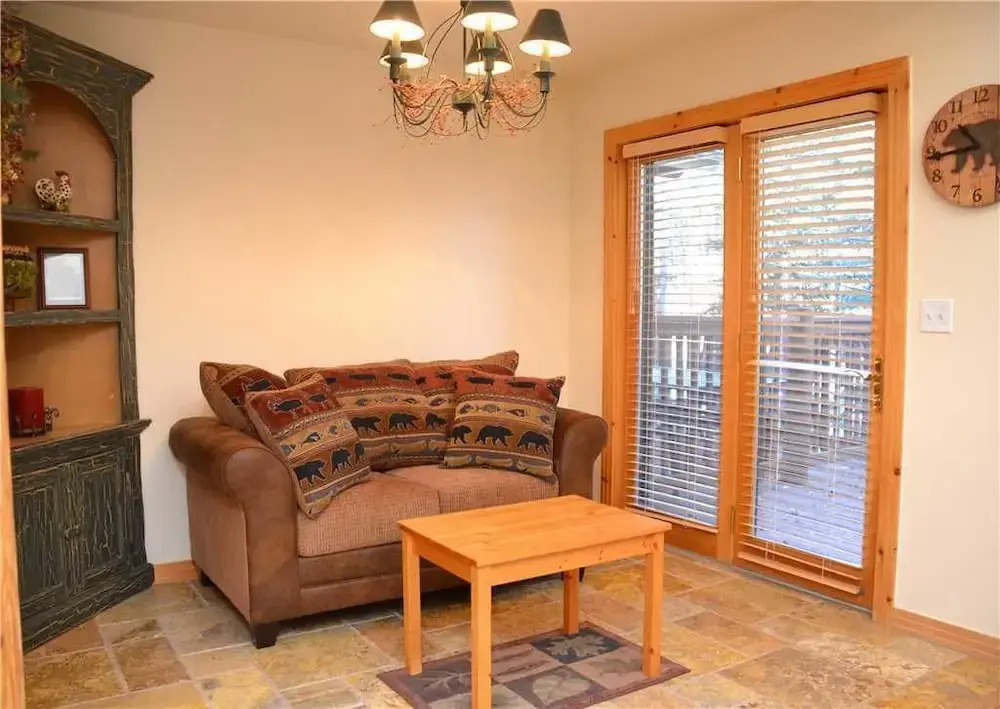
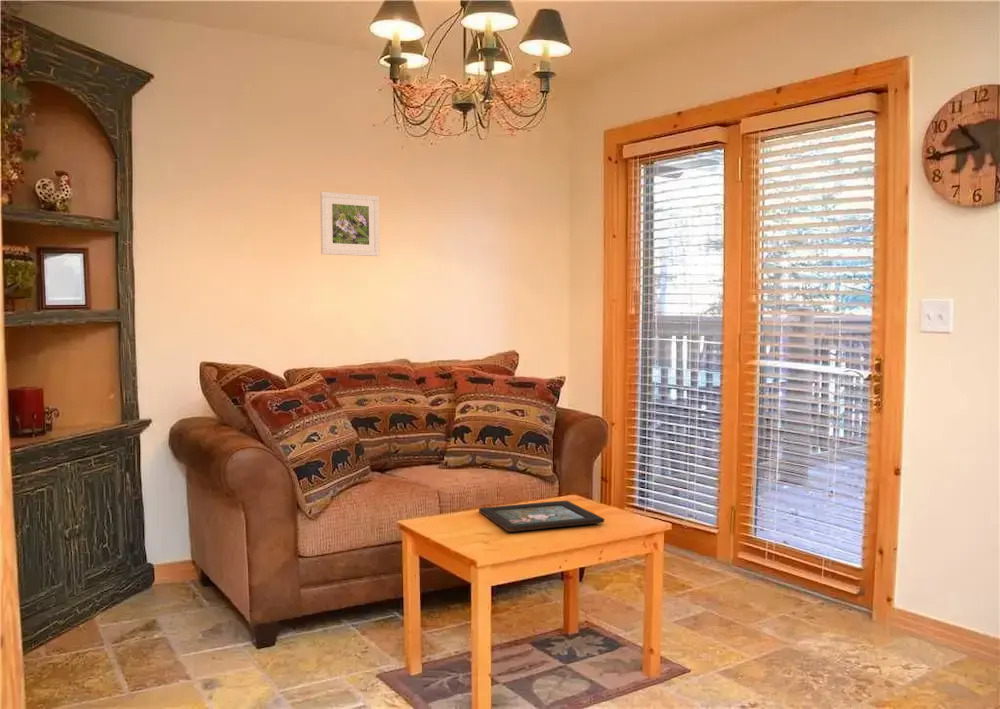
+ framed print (350, 224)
+ decorative tray (539, 515)
